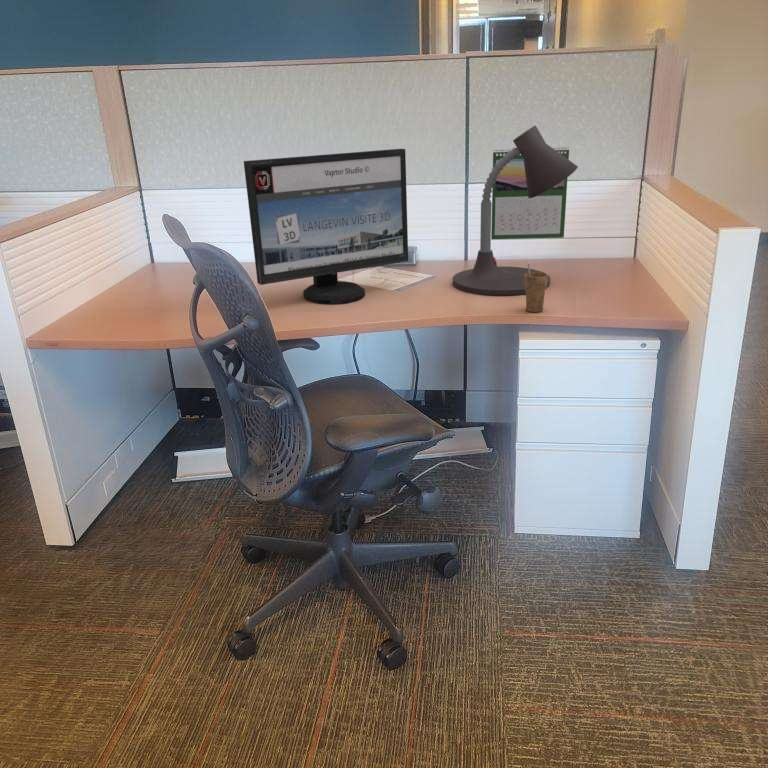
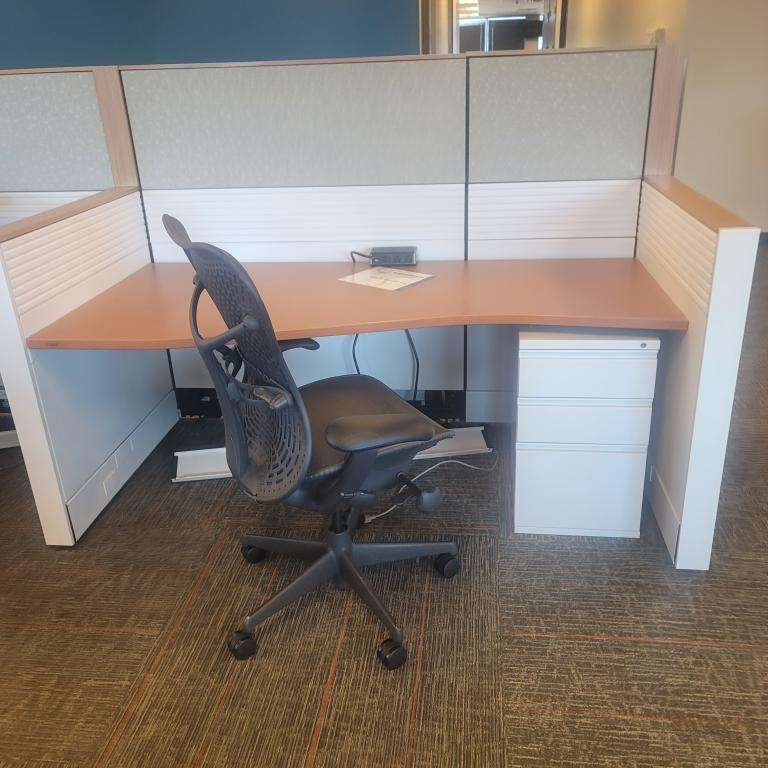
- desk lamp (528, 197)
- computer monitor (328, 227)
- calendar (527, 193)
- cup (535, 287)
